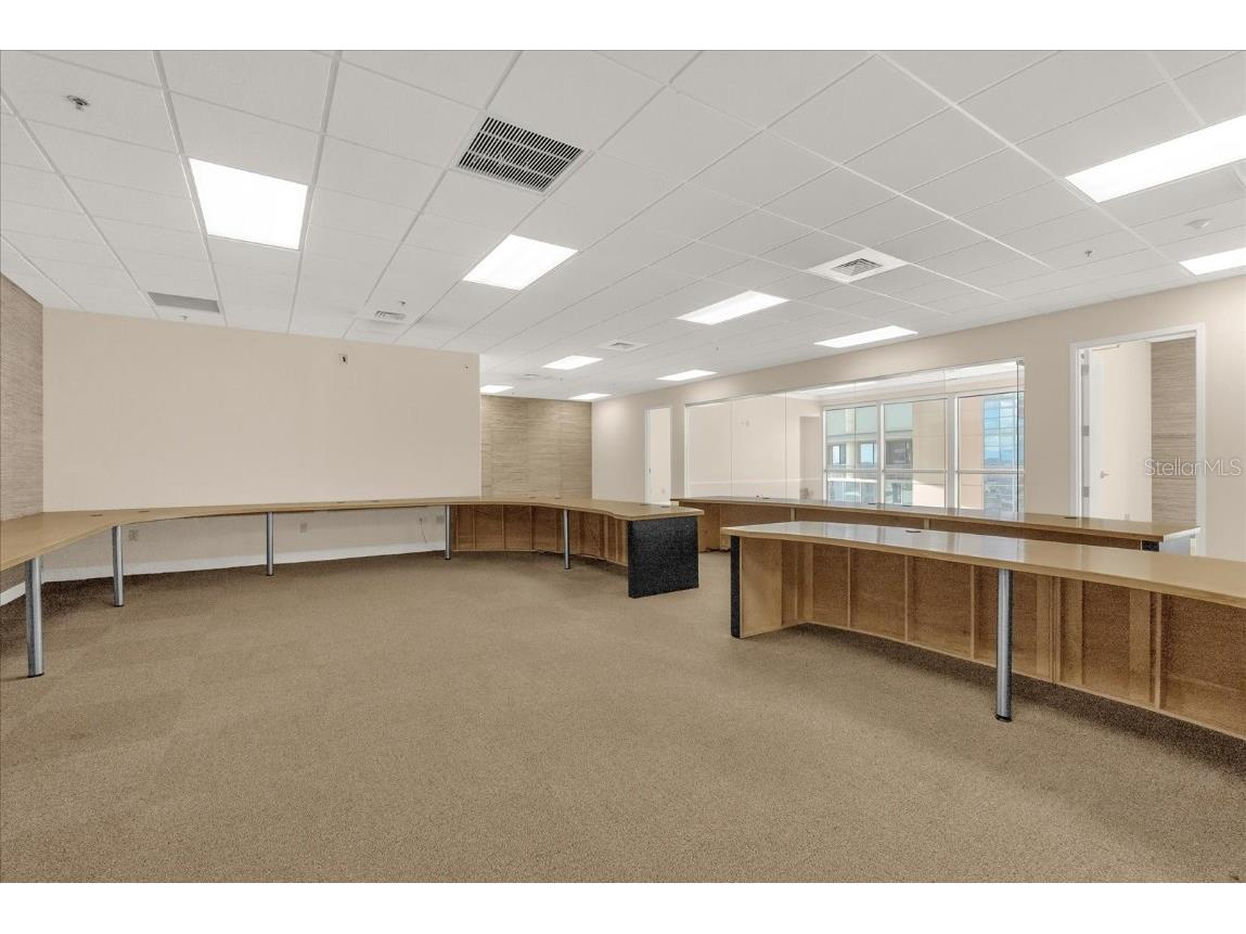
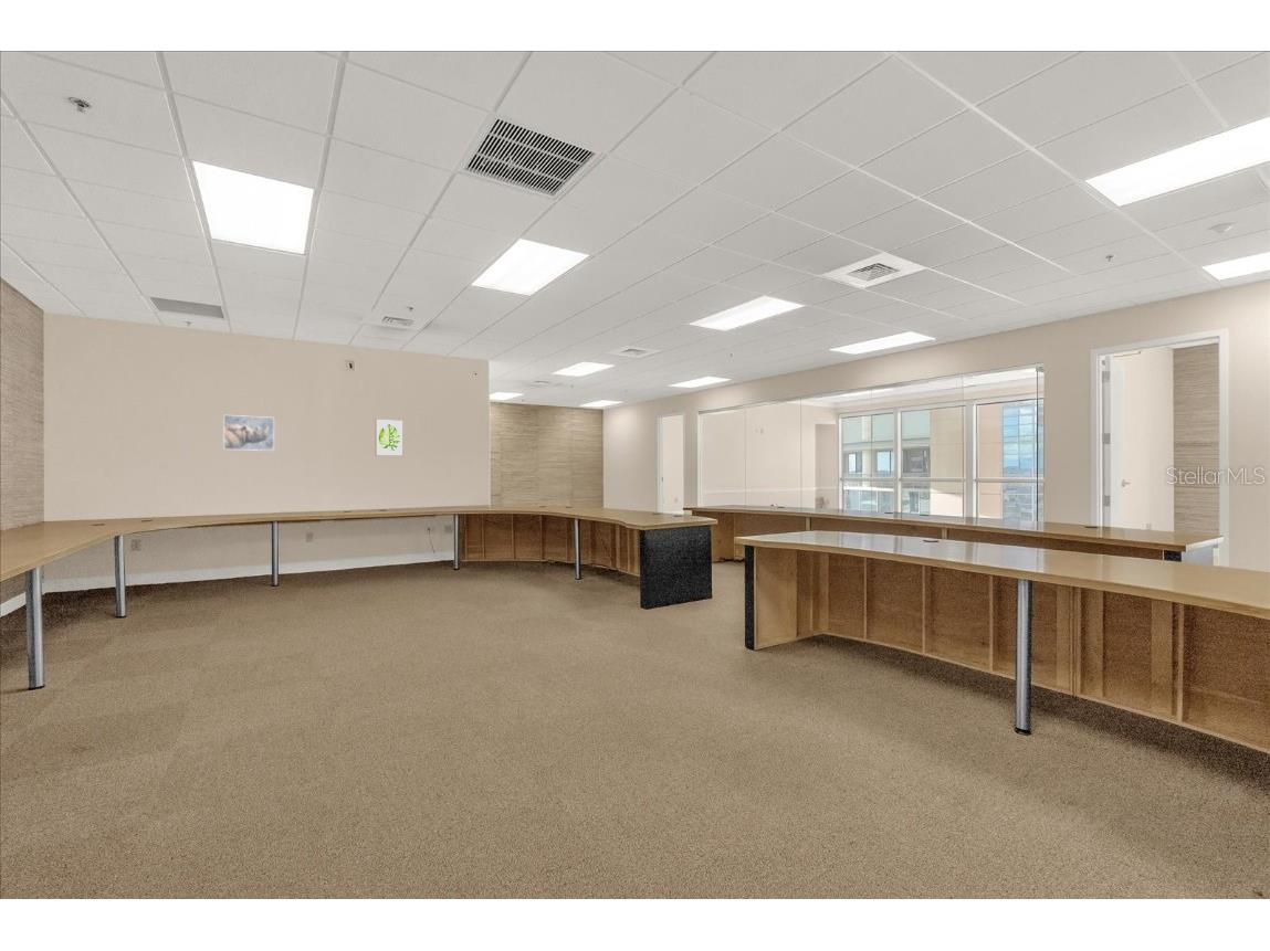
+ wall art (389, 437)
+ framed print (249, 433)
